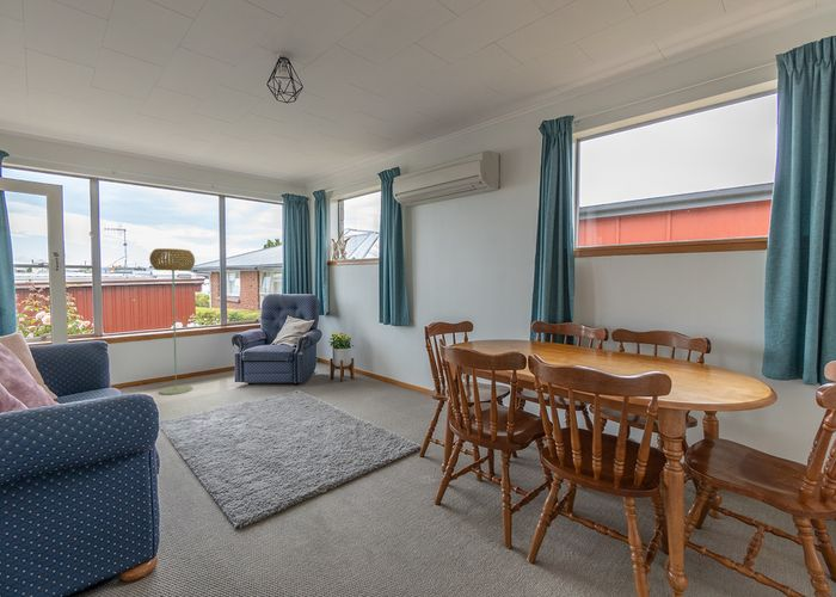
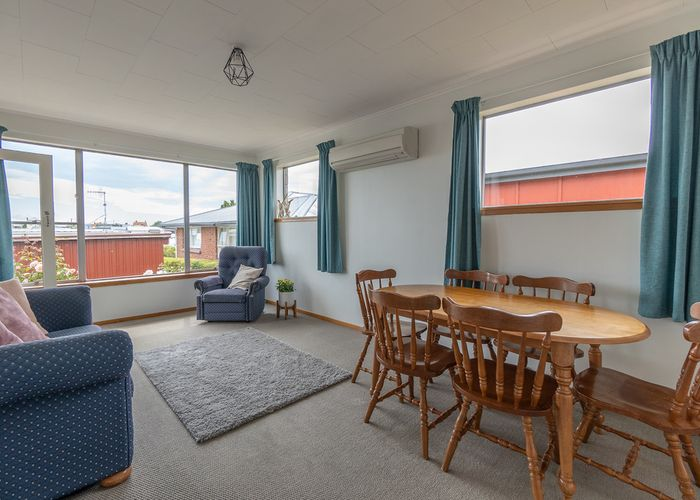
- floor lamp (174, 320)
